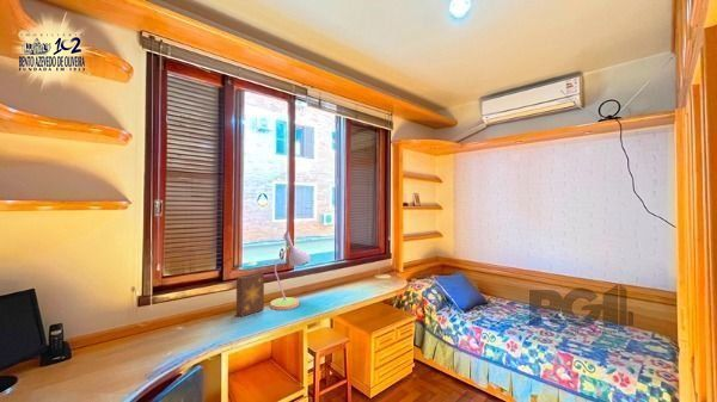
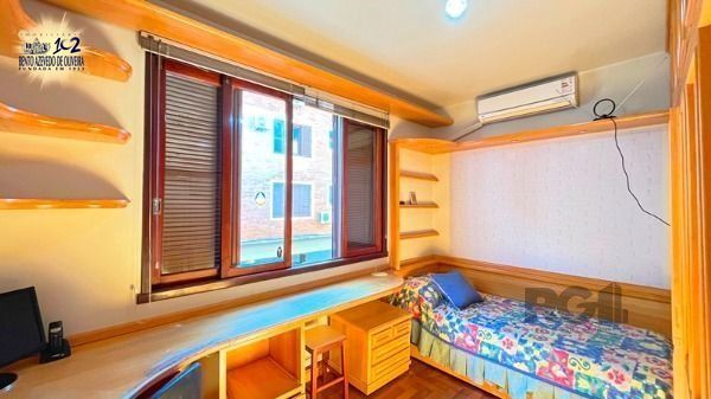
- book (250, 293)
- desk lamp (292, 265)
